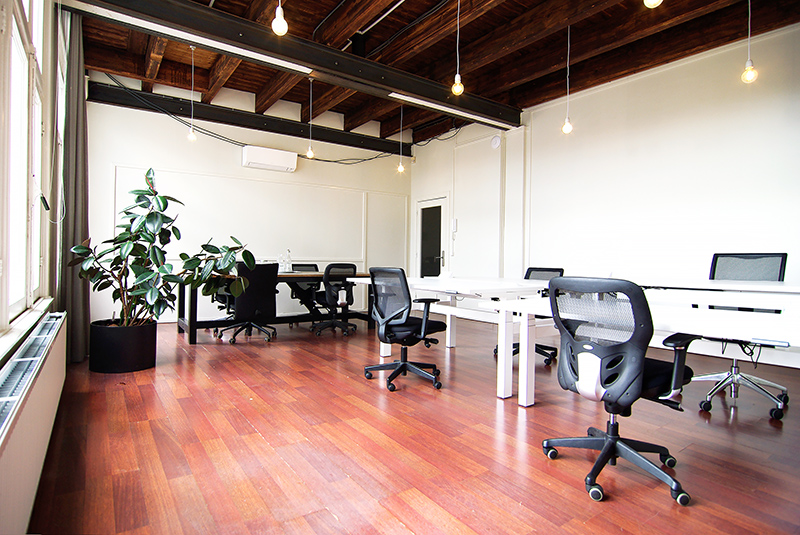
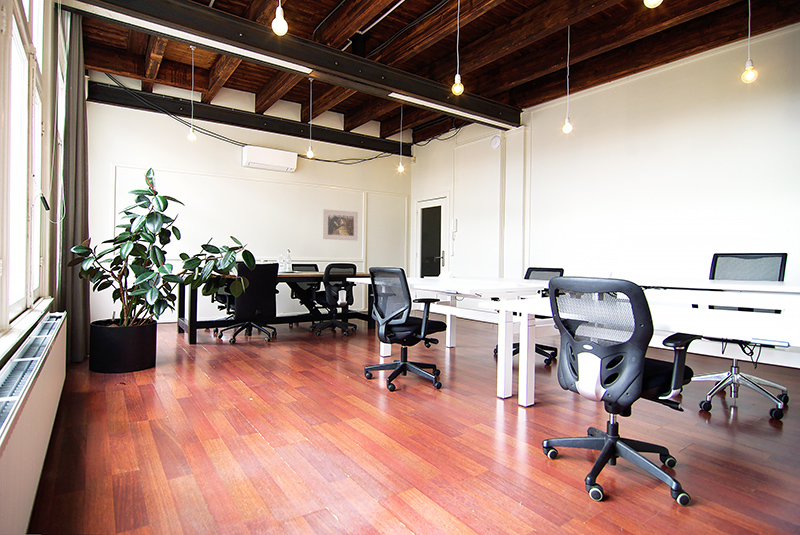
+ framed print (341, 225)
